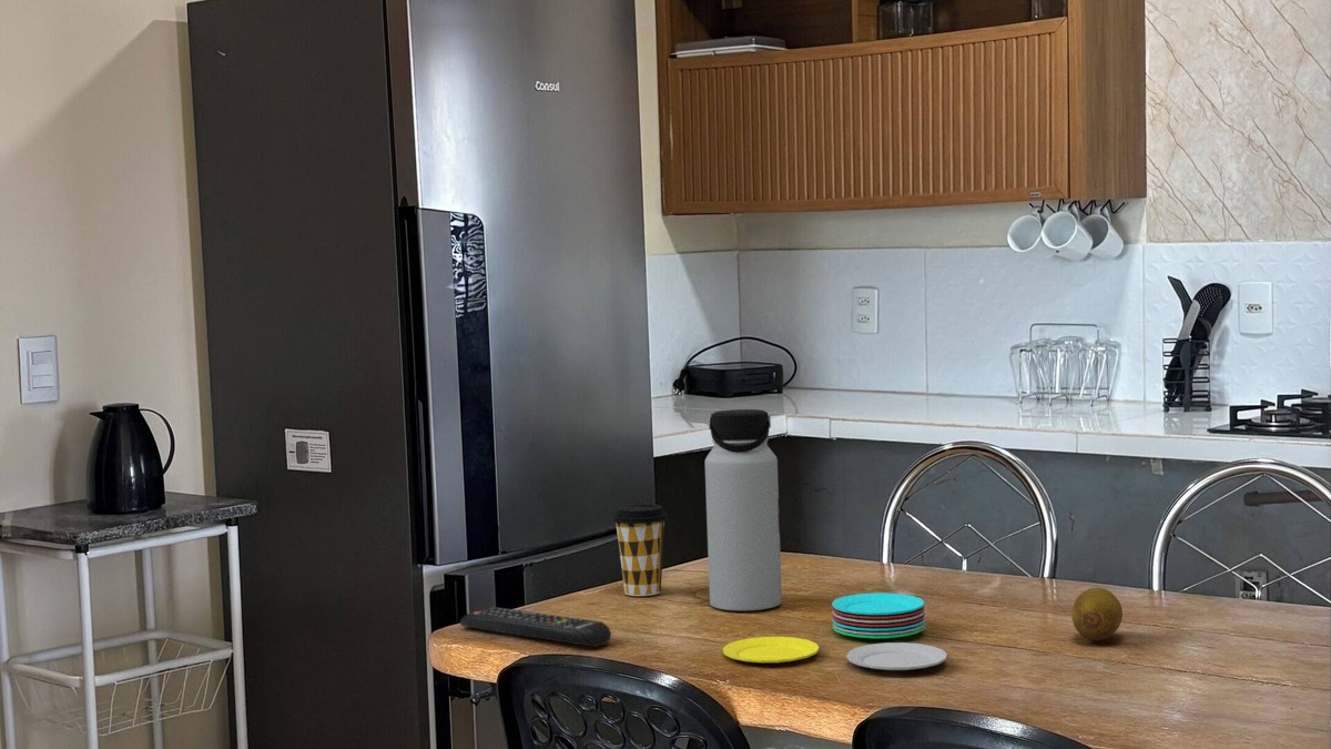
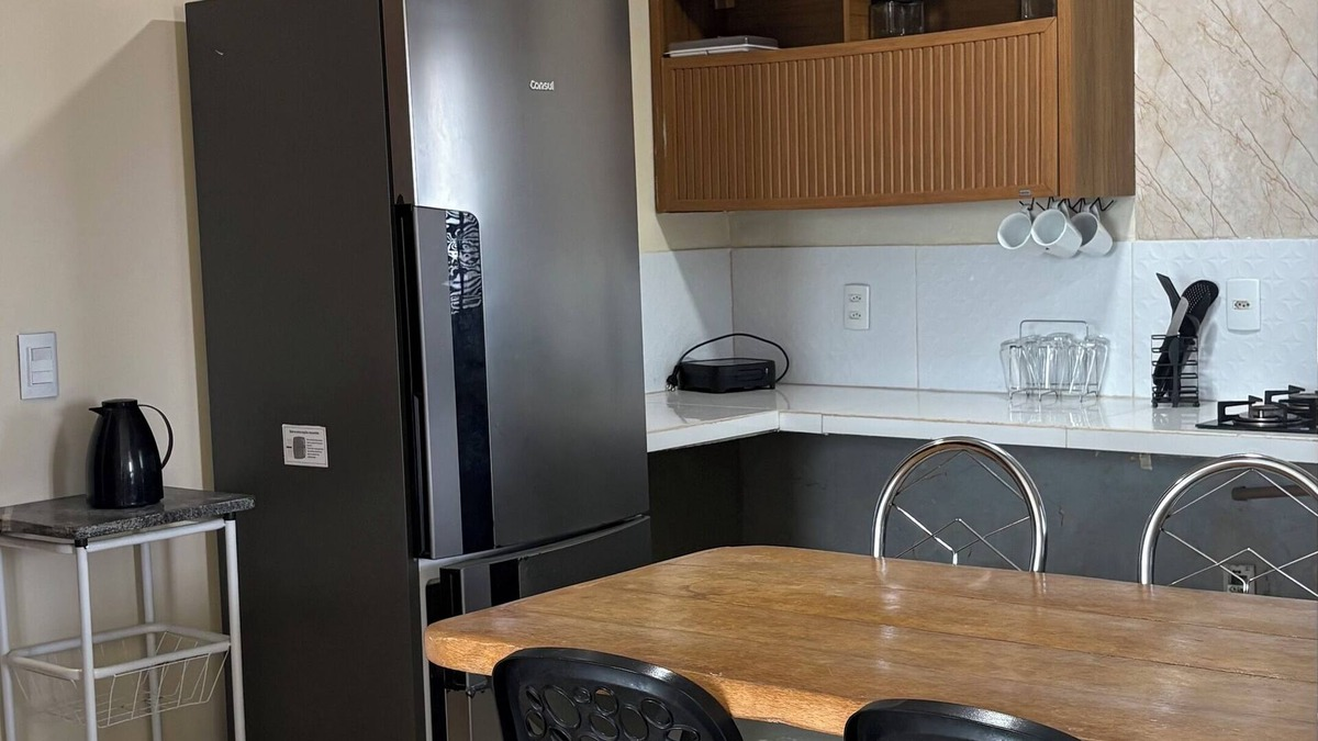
- remote control (534, 626)
- coffee cup (641, 549)
- water bottle (742, 507)
- fruit (1096, 614)
- plate (860, 635)
